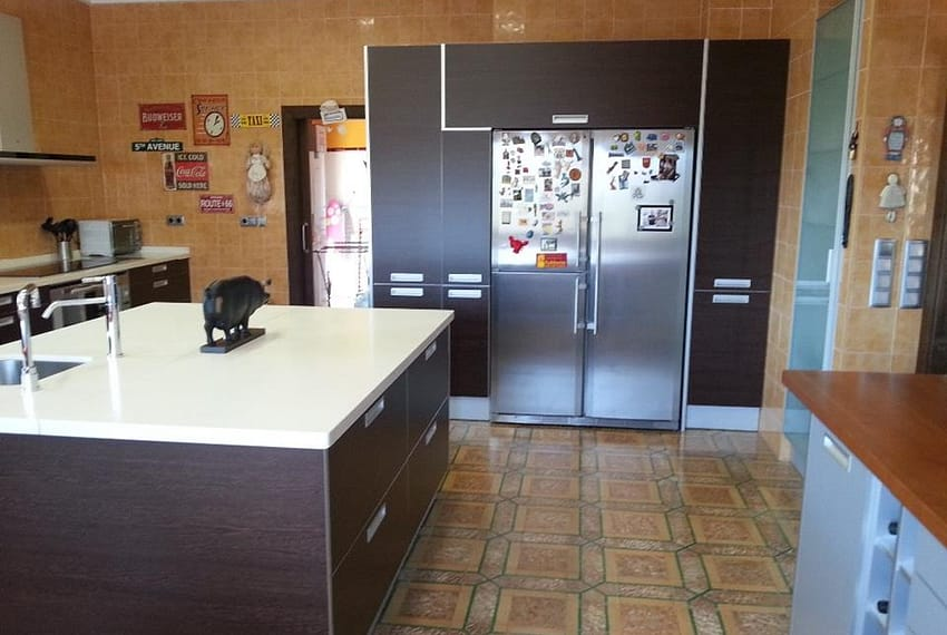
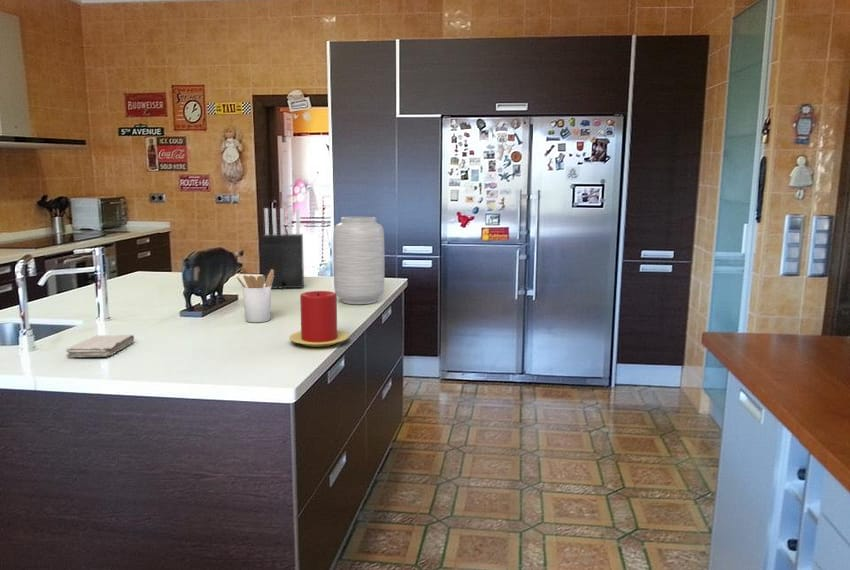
+ knife block (282, 248)
+ washcloth (101, 344)
+ vase (359, 259)
+ candle (319, 317)
+ utensil holder (256, 296)
